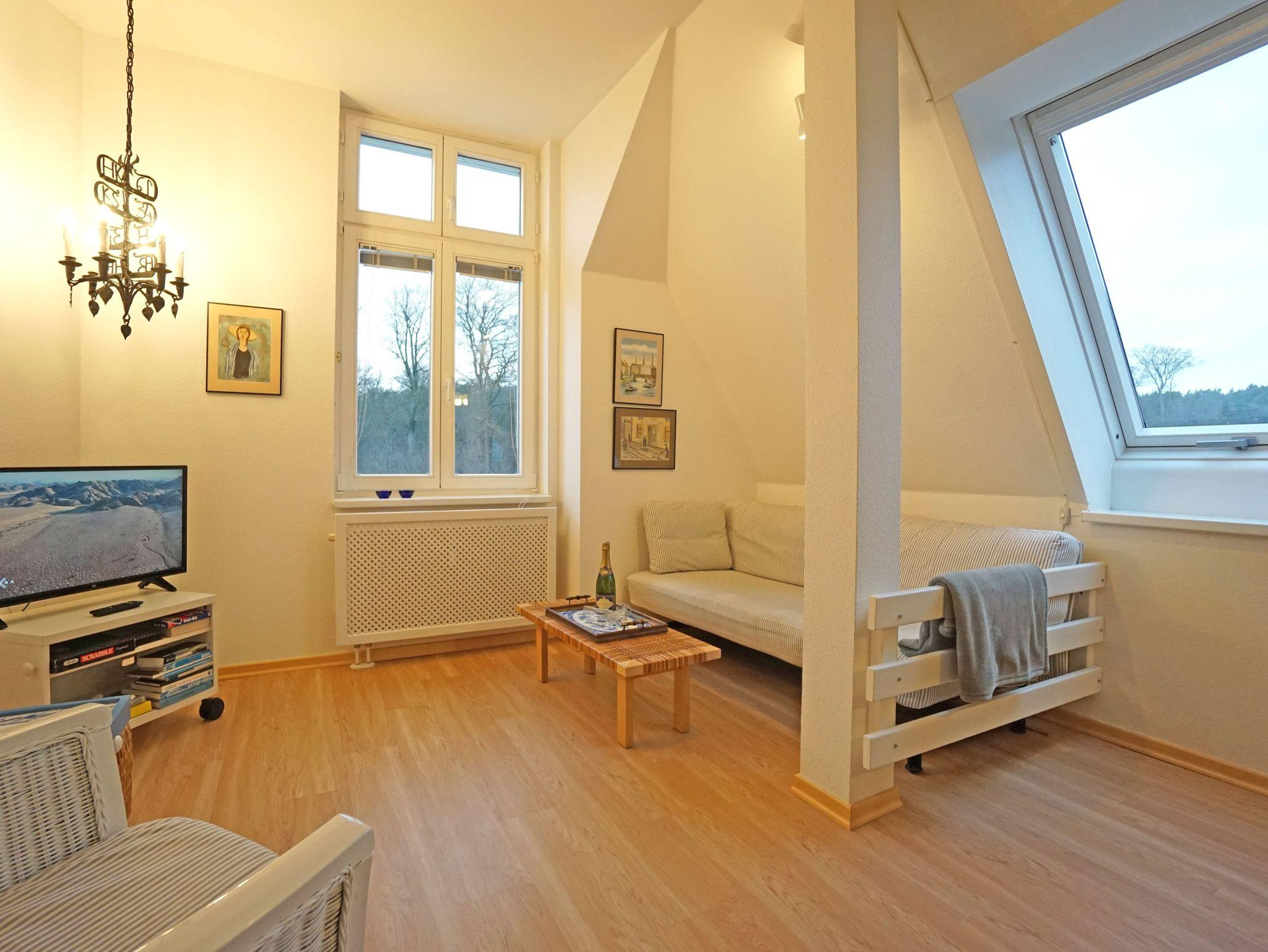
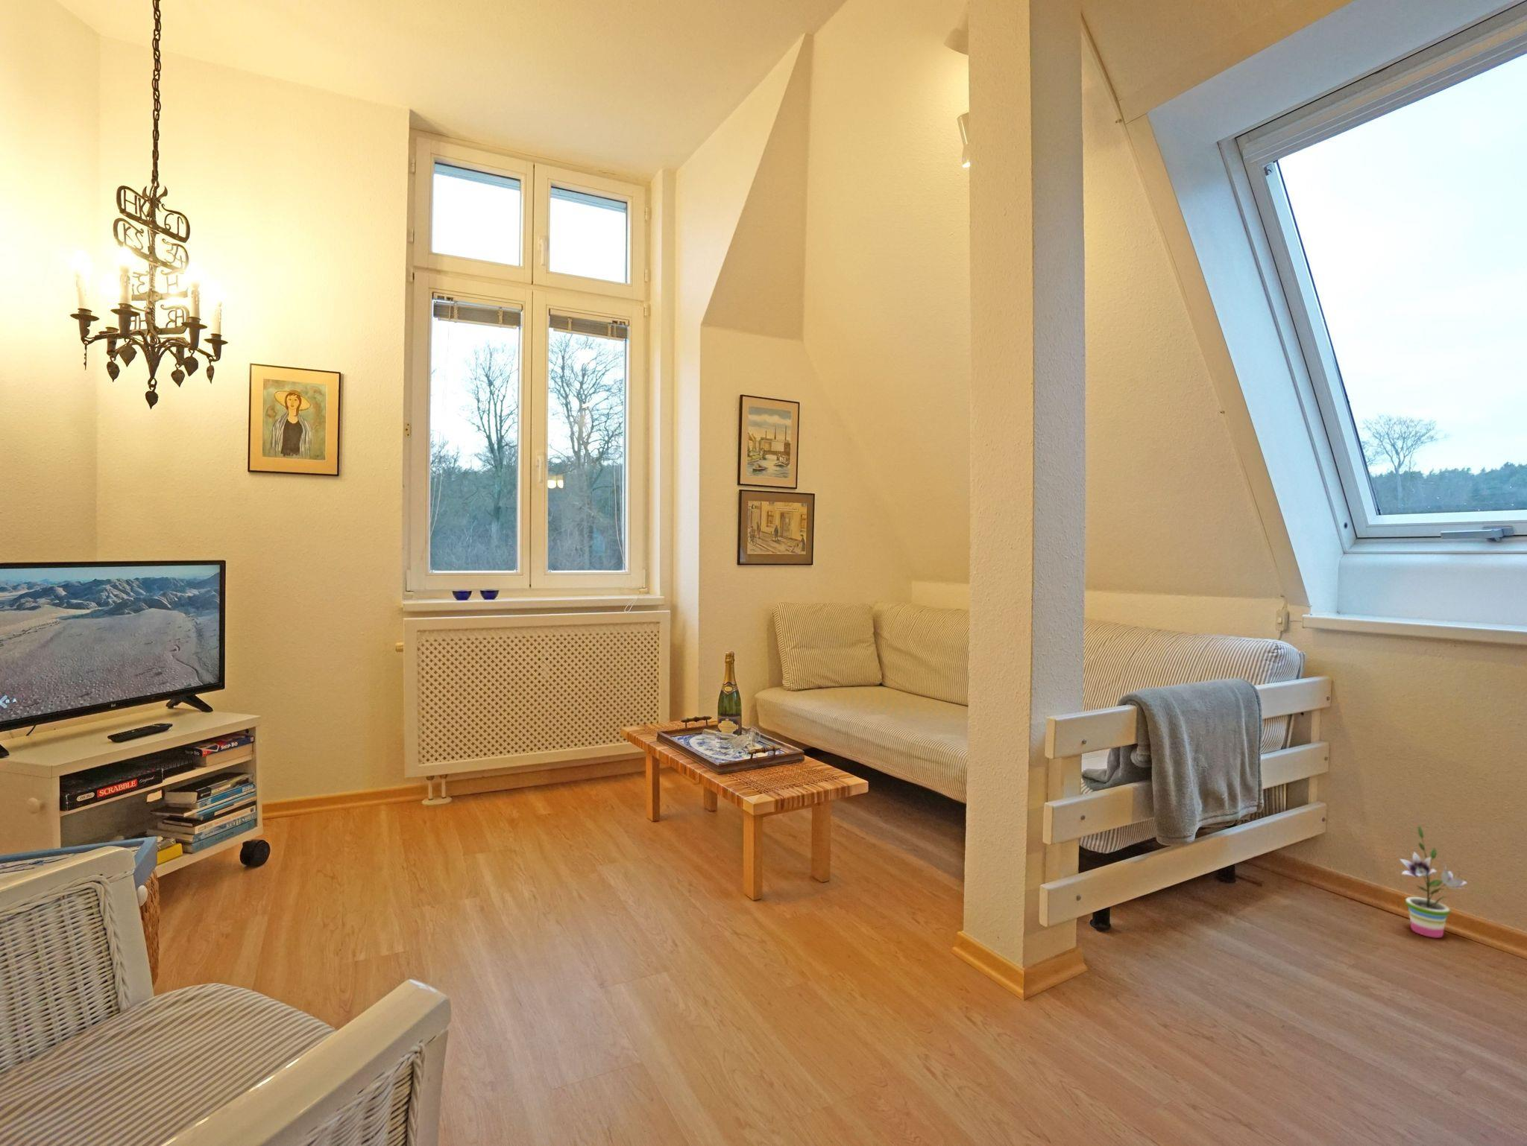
+ potted plant (1434, 885)
